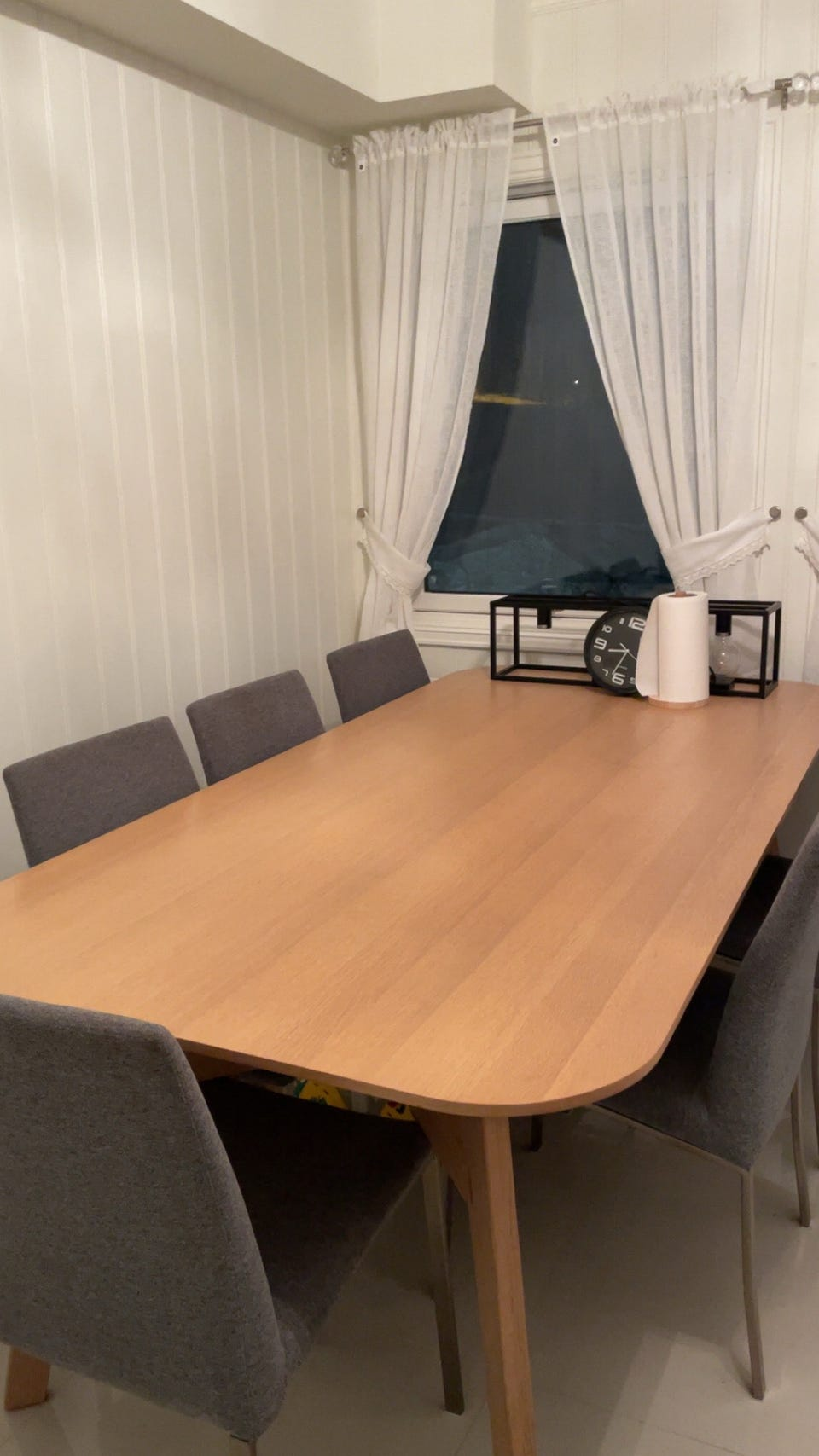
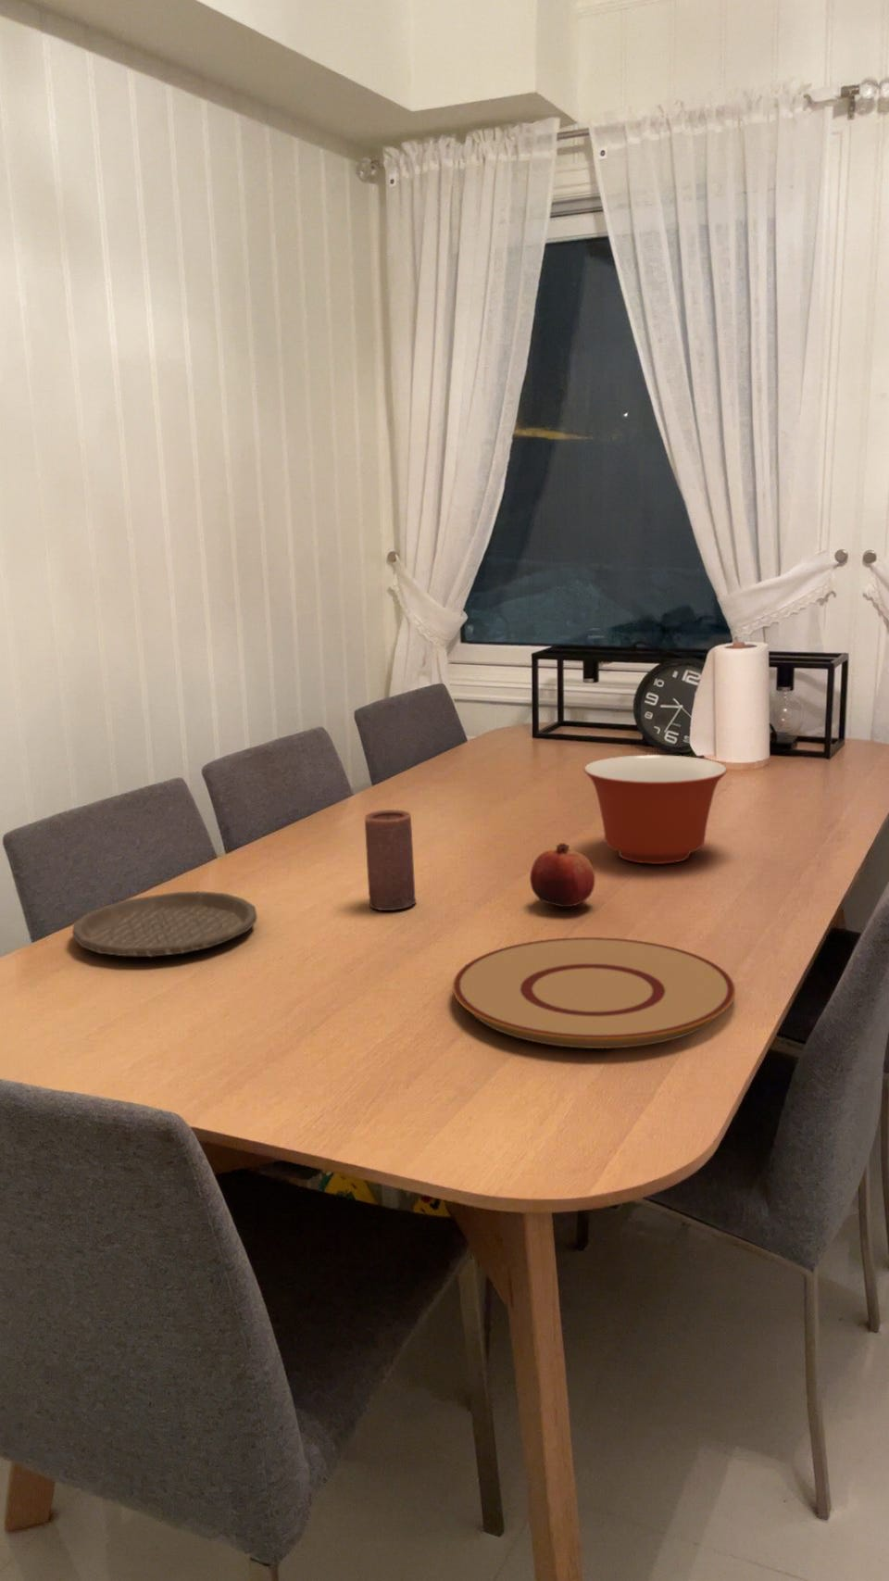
+ plate (592, 989)
+ candle (390, 860)
+ mixing bowl (653, 811)
+ plate (166, 924)
+ fruit (562, 875)
